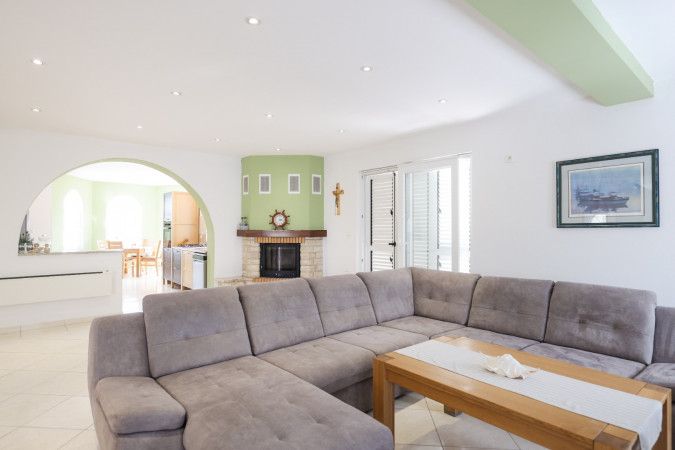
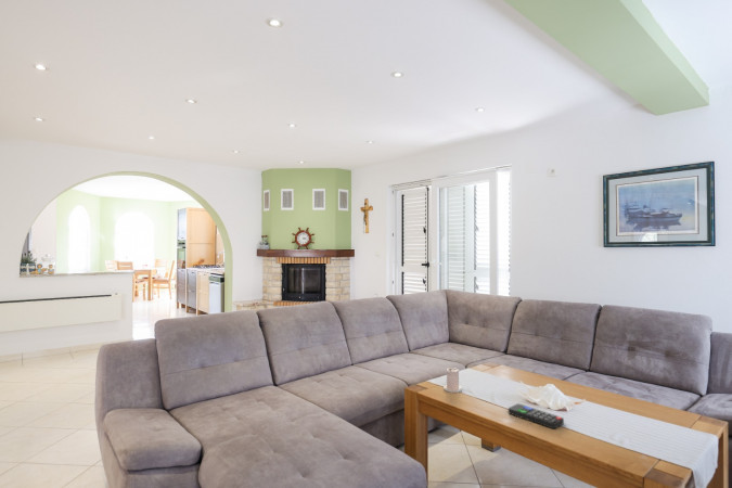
+ remote control (535, 414)
+ candle (452, 377)
